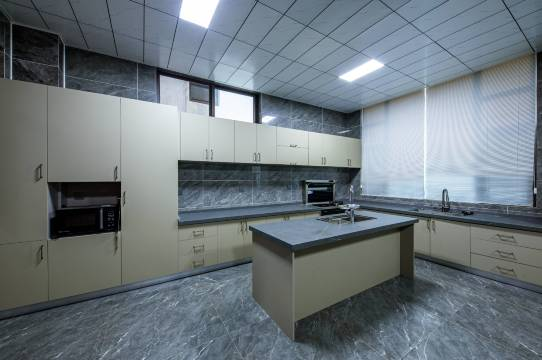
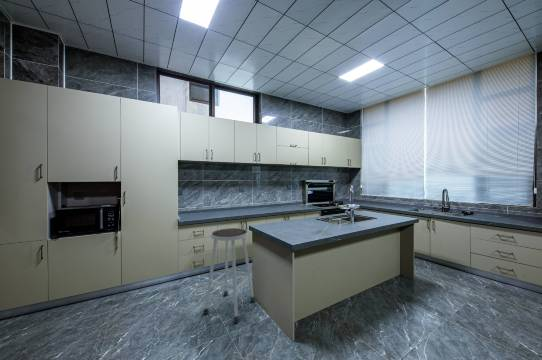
+ stool (230, 270)
